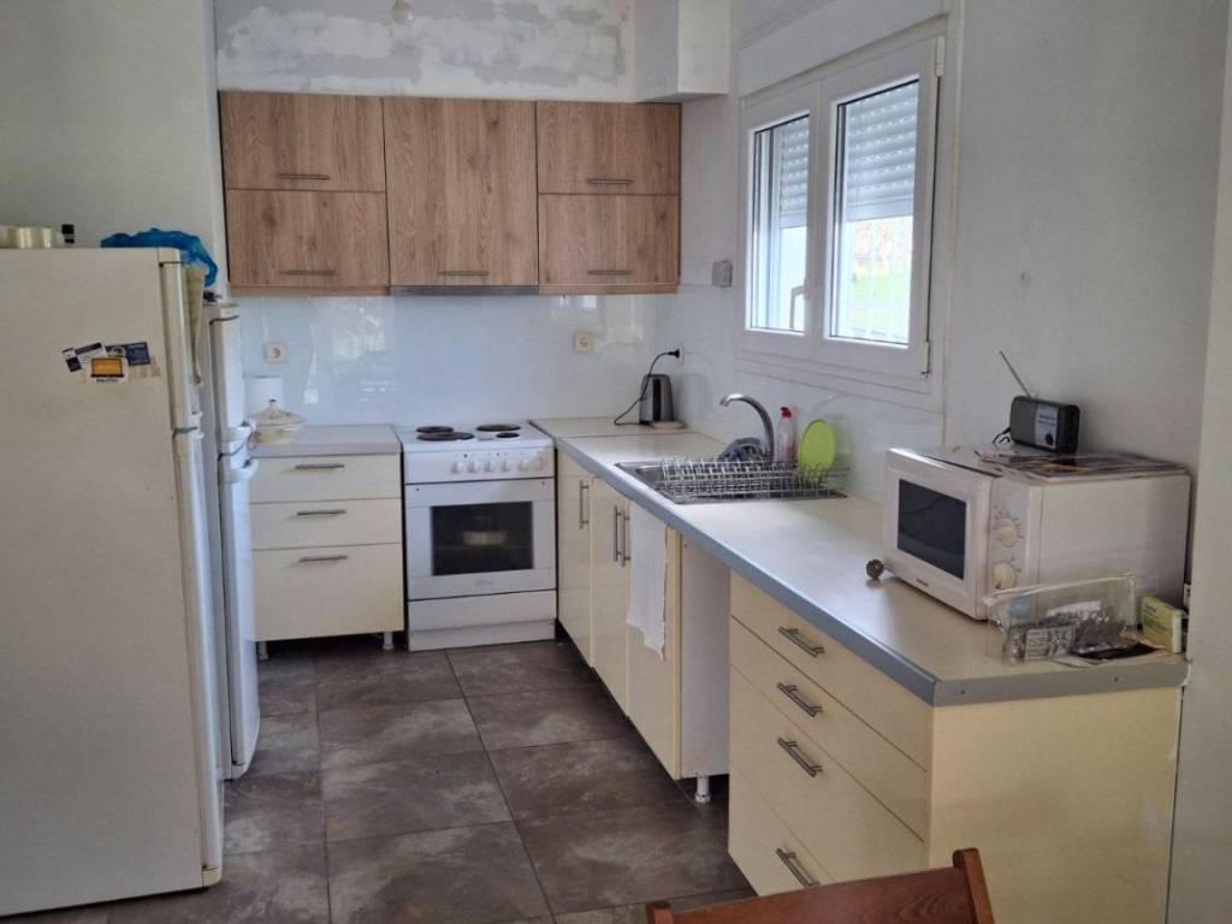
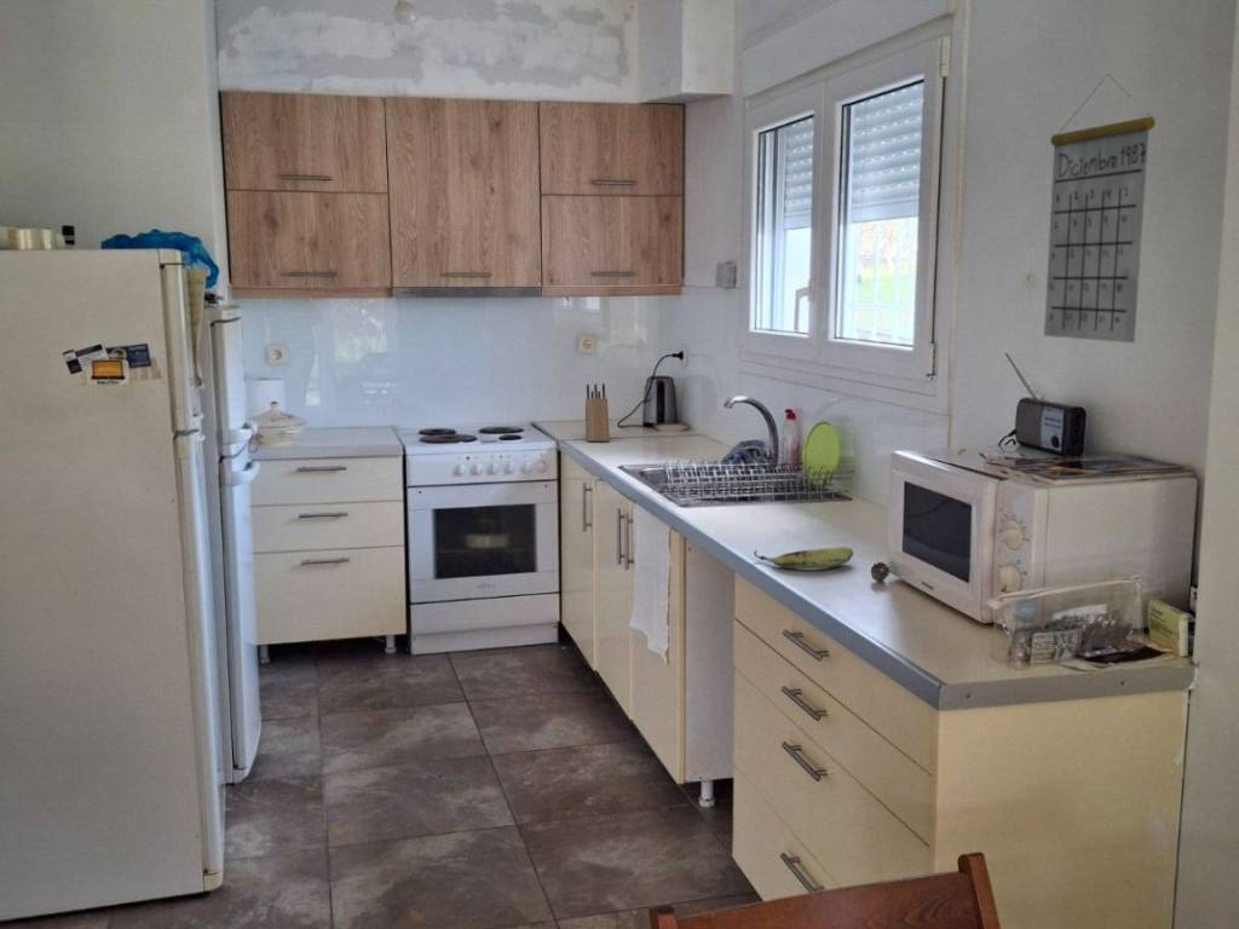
+ fruit (807, 555)
+ knife block (597, 411)
+ calendar (1095, 208)
